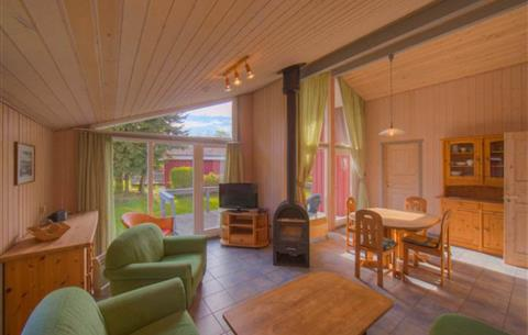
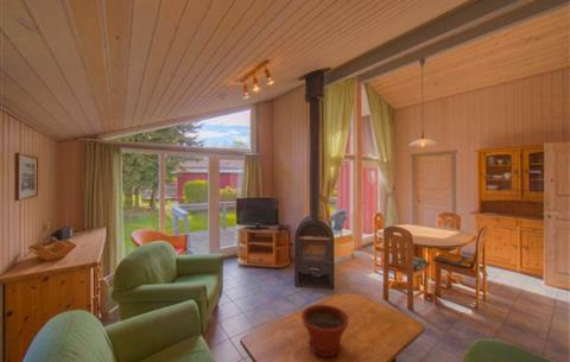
+ plant pot (324, 331)
